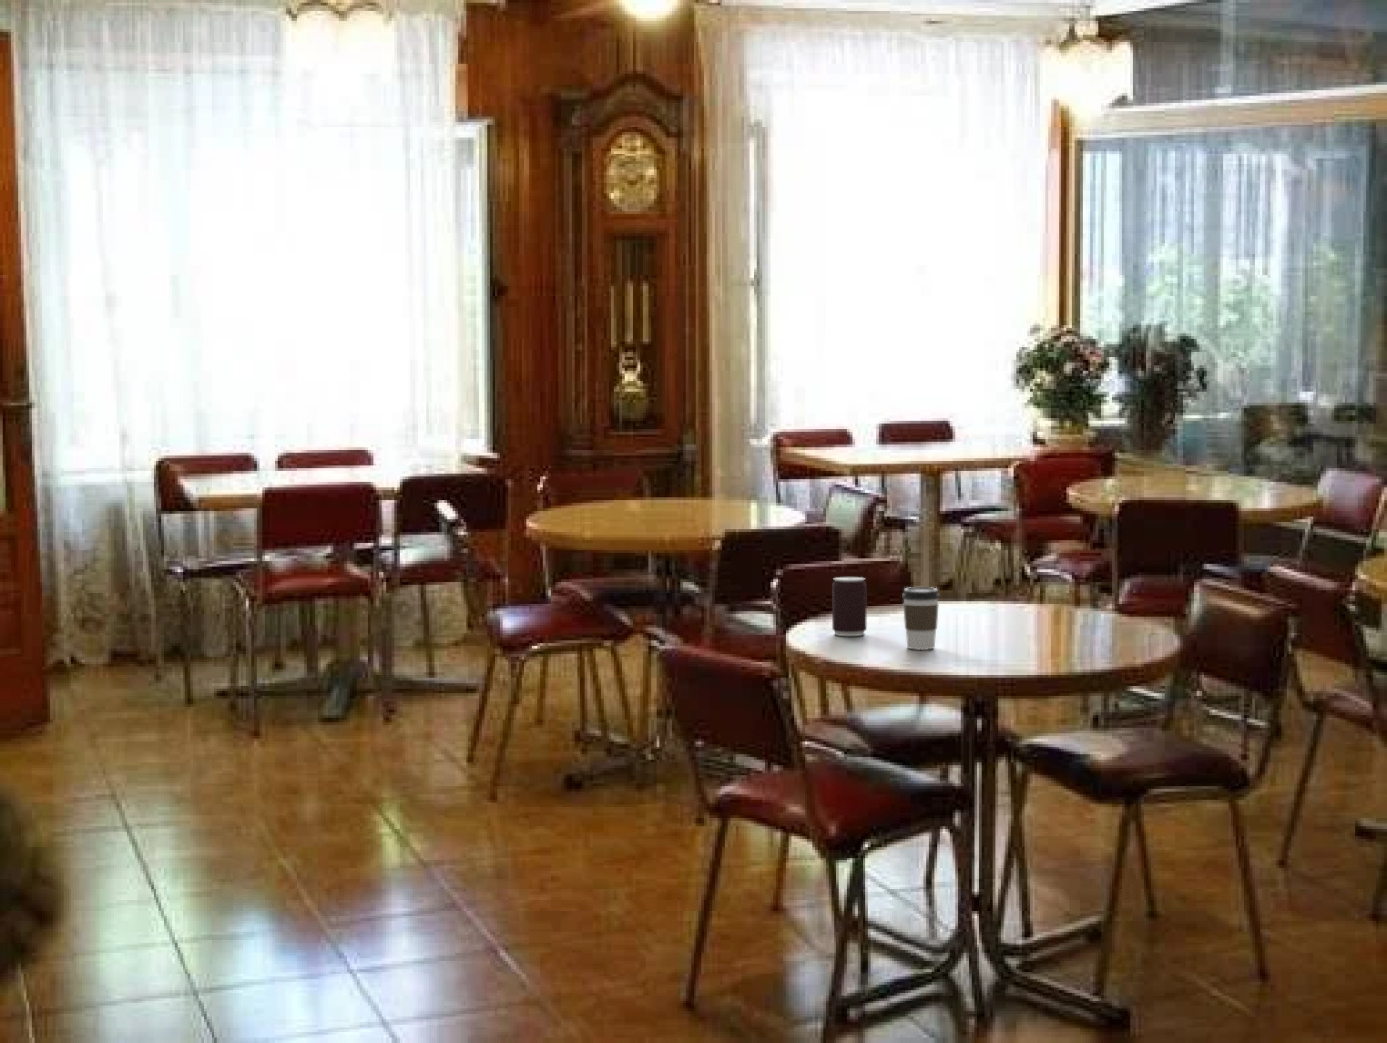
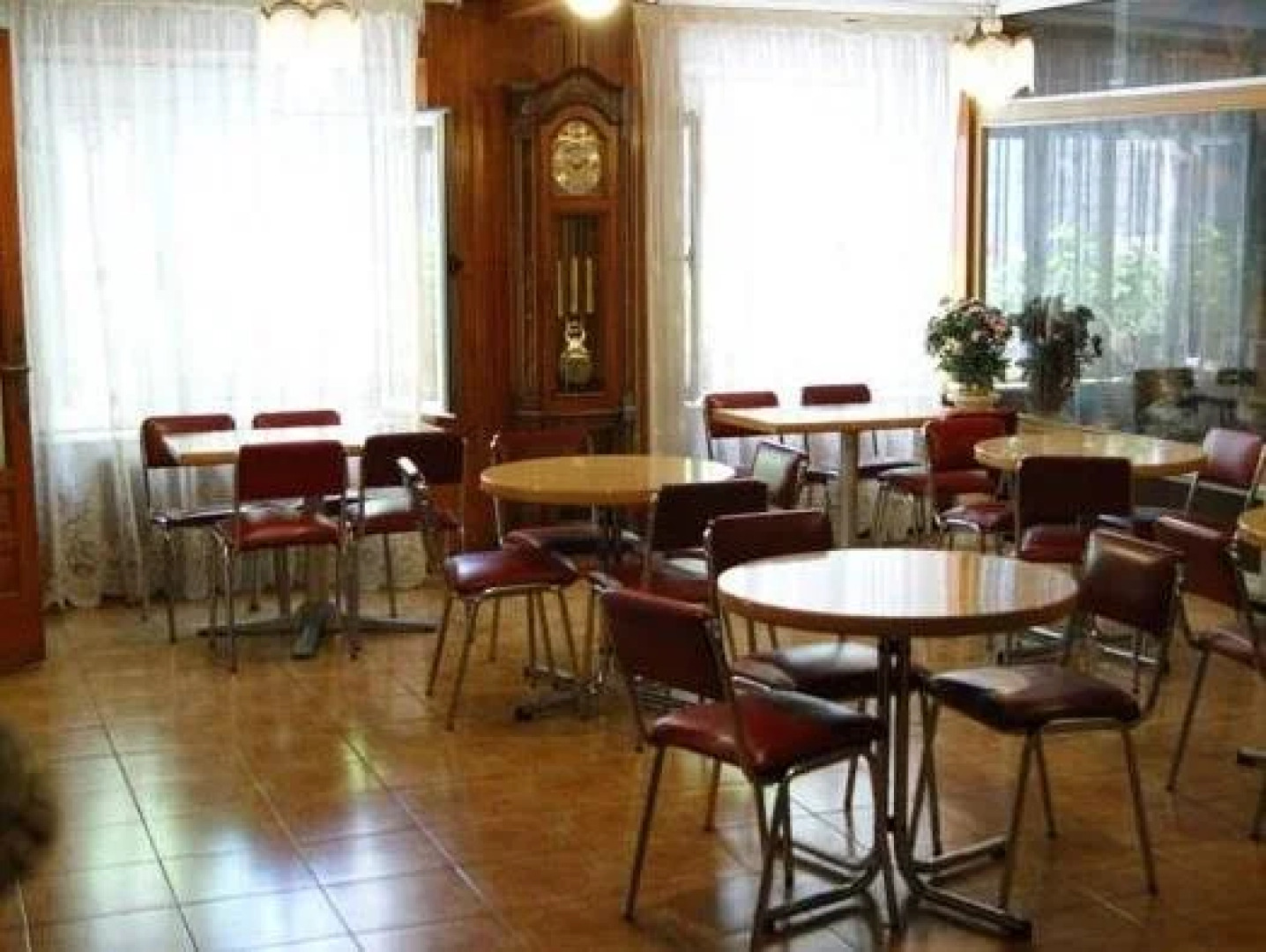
- beverage can (849, 606)
- coffee cup (920, 618)
